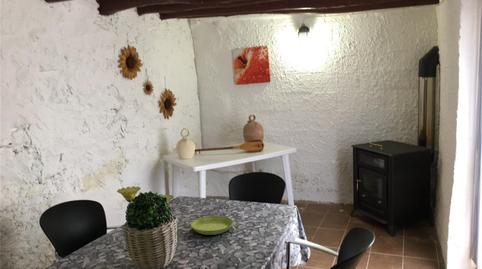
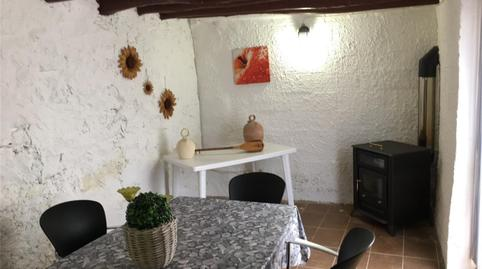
- saucer (212, 225)
